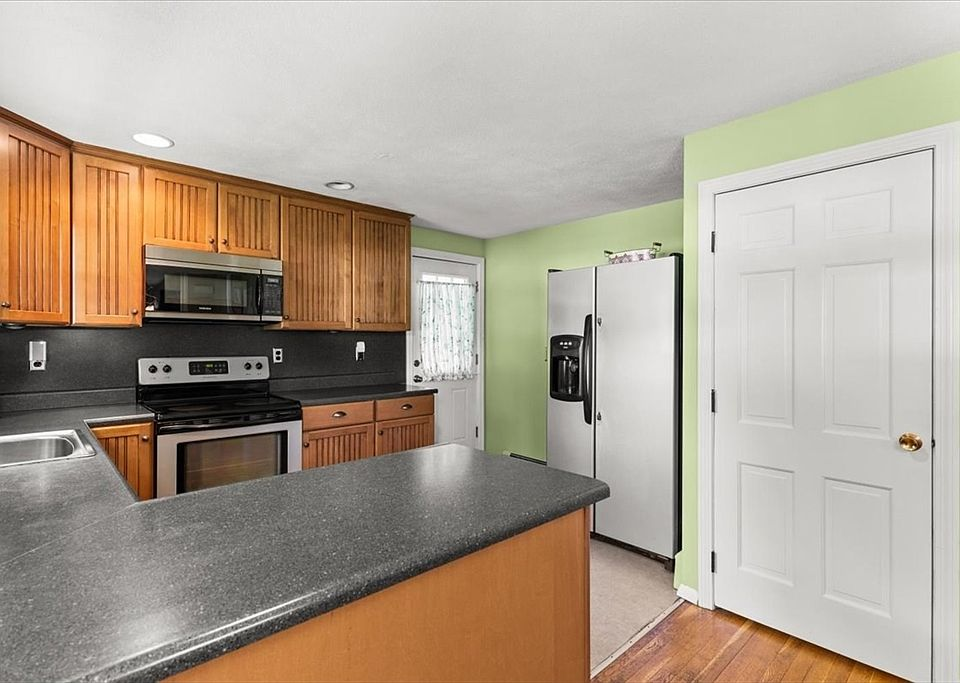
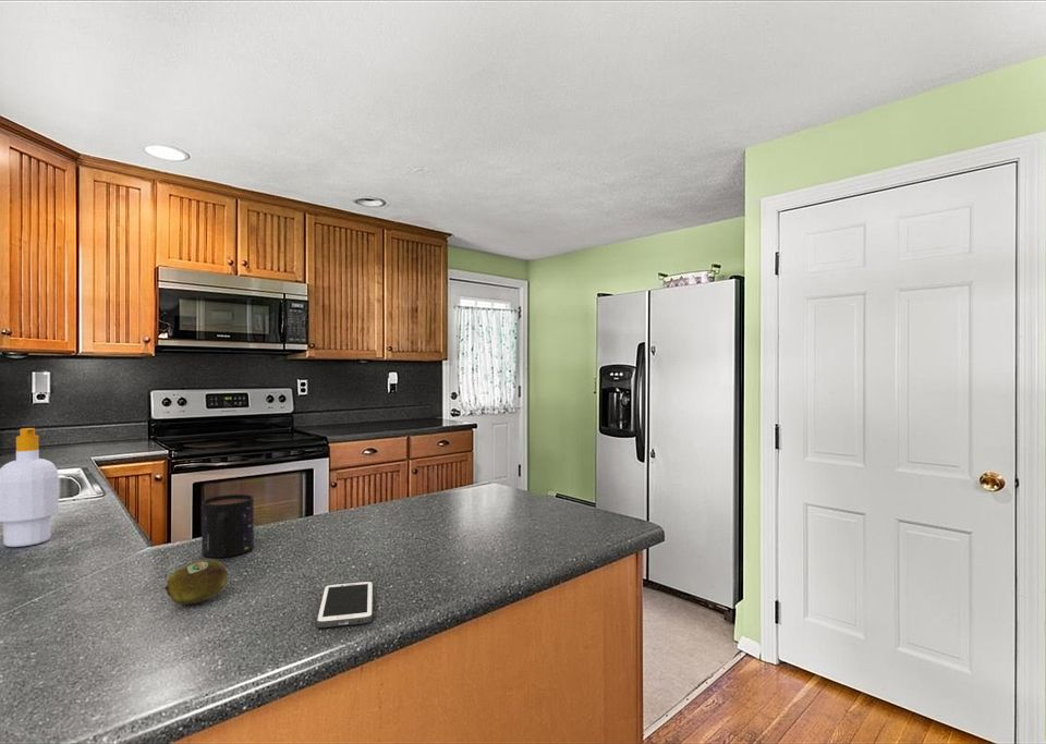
+ soap bottle (27, 485)
+ cell phone (346, 602)
+ fruit (197, 581)
+ mug (226, 527)
